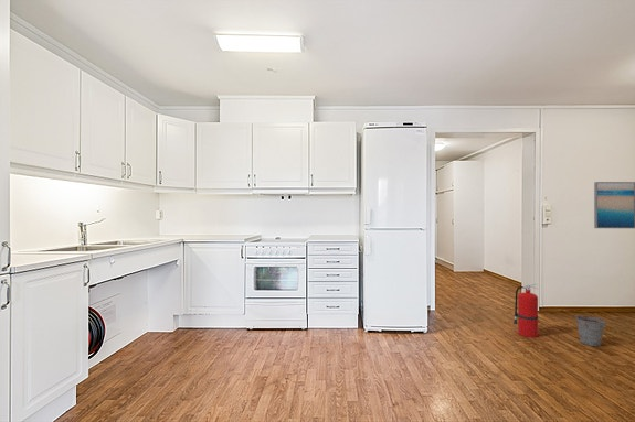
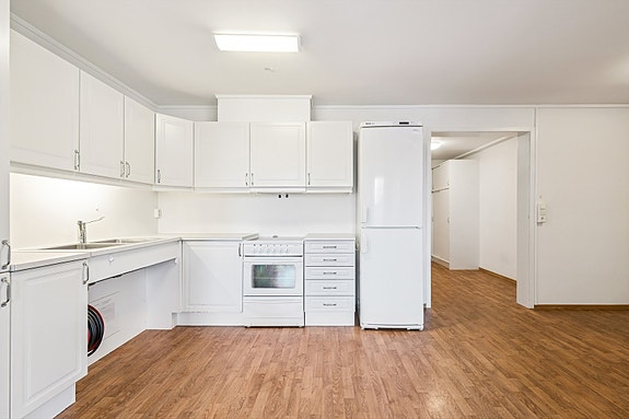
- wall art (614, 205)
- fire extinguisher (526, 309)
- bucket (590, 329)
